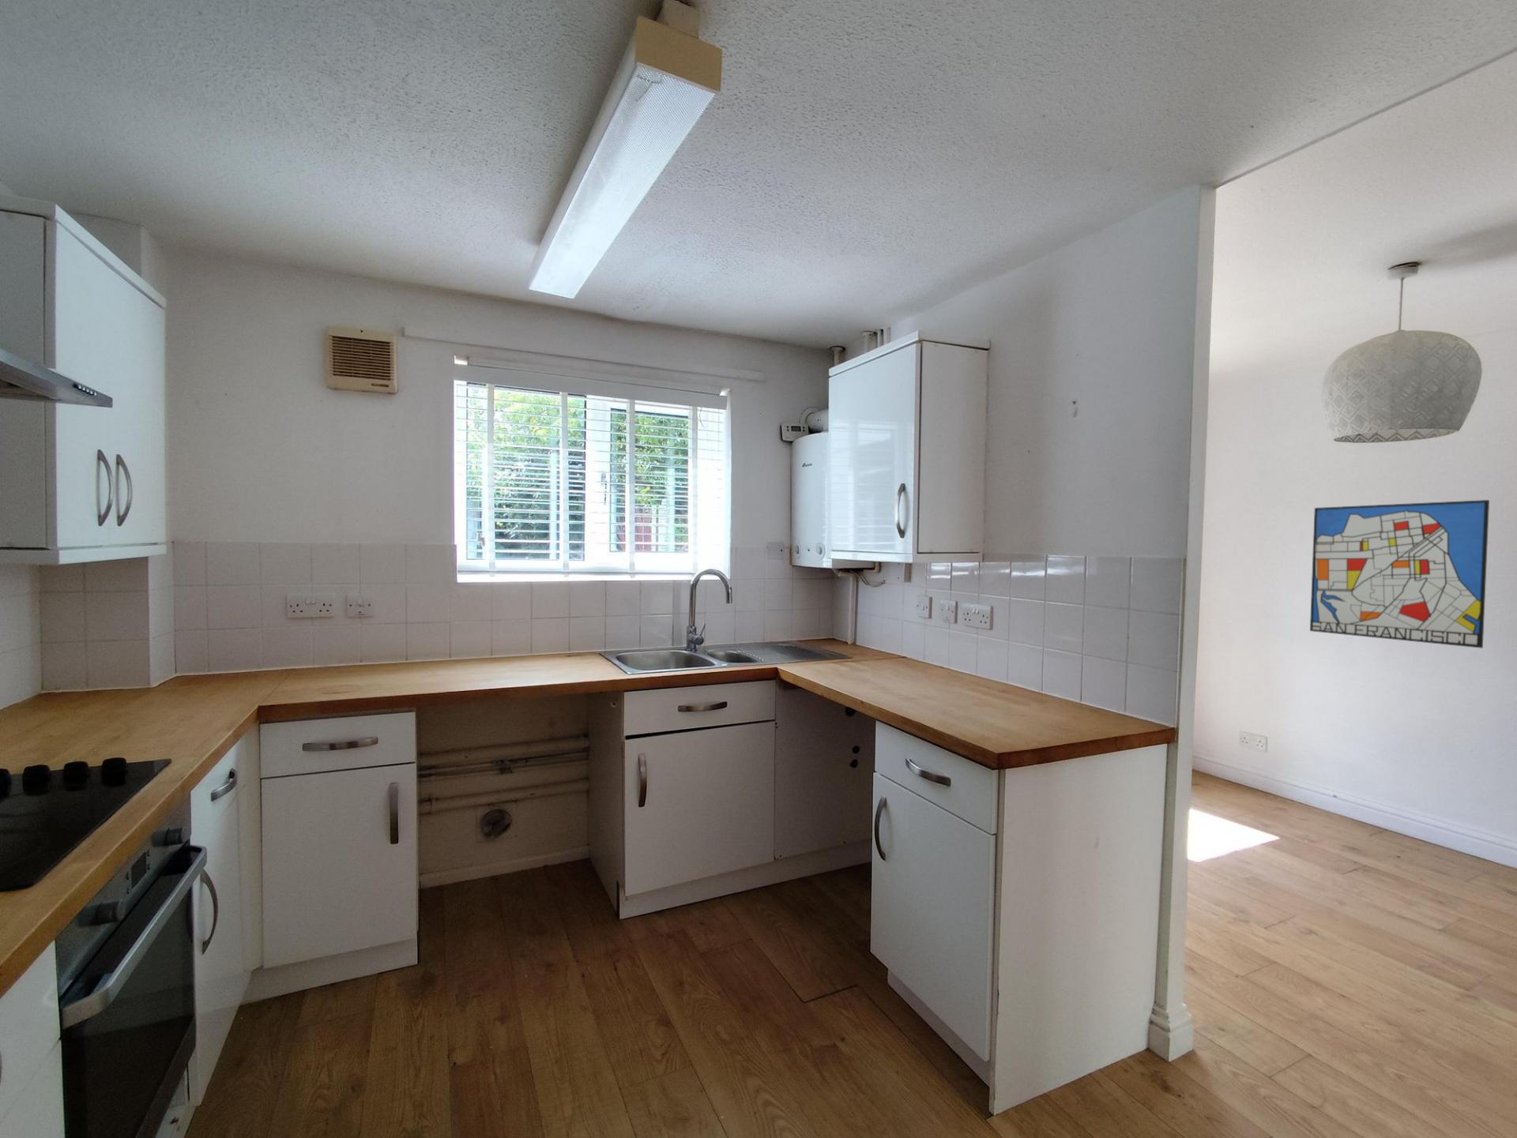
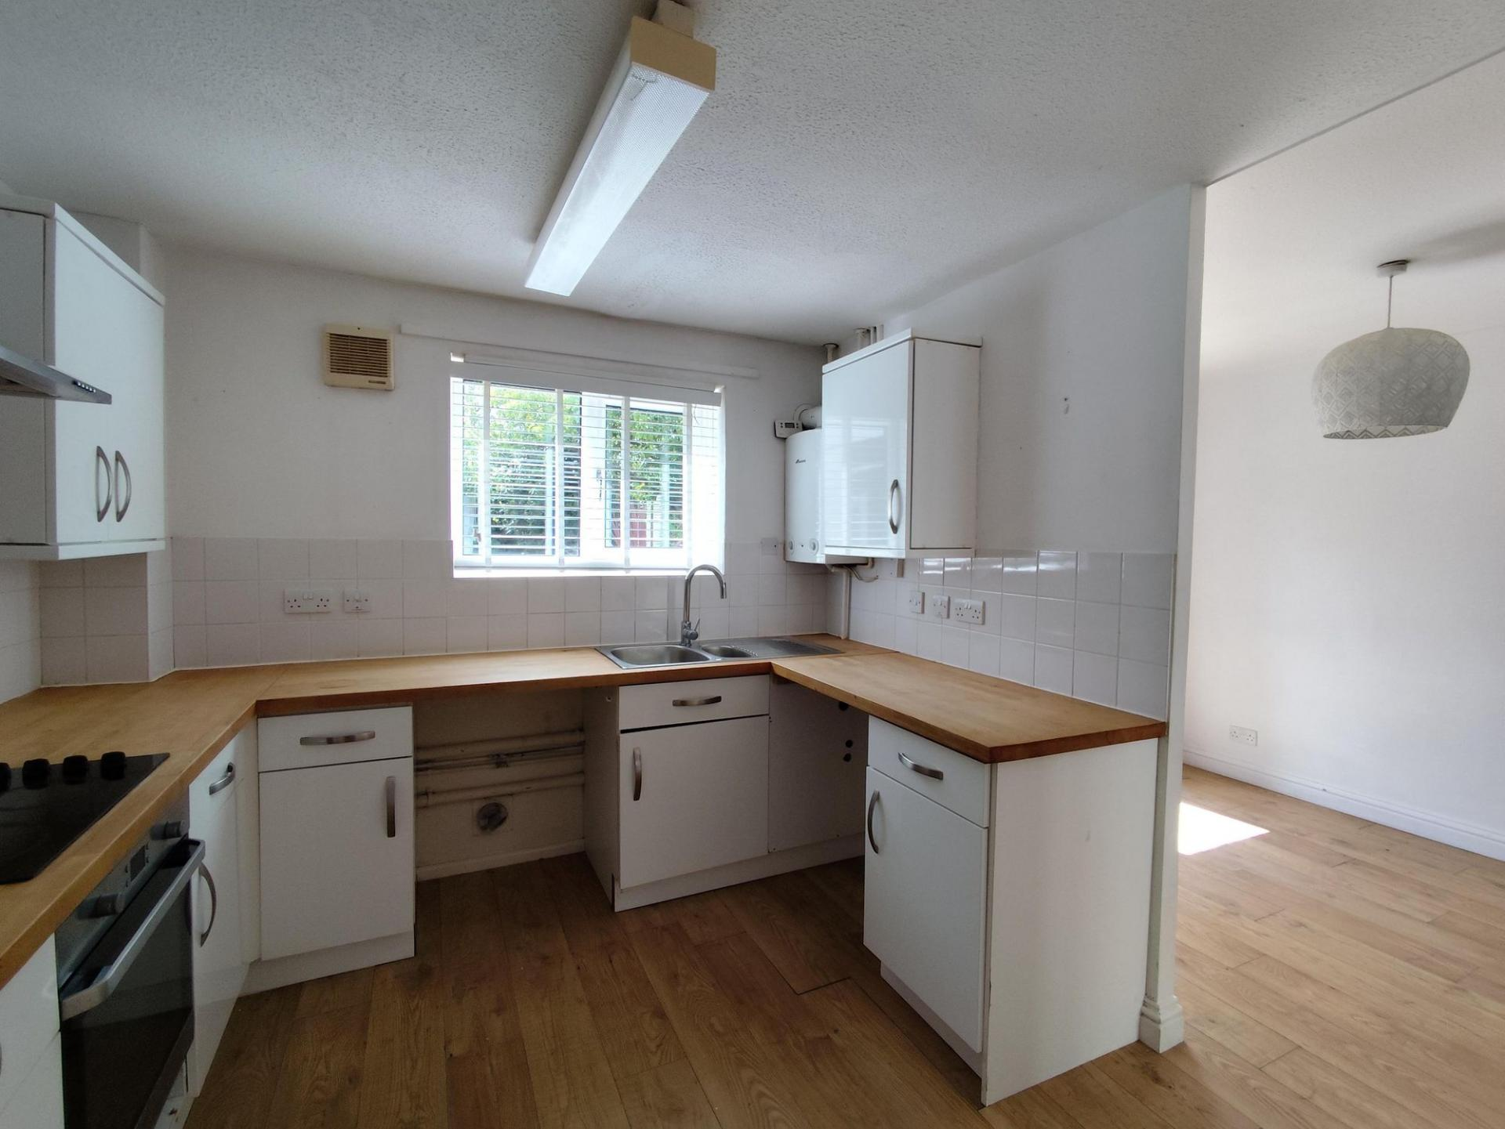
- wall art (1390, 571)
